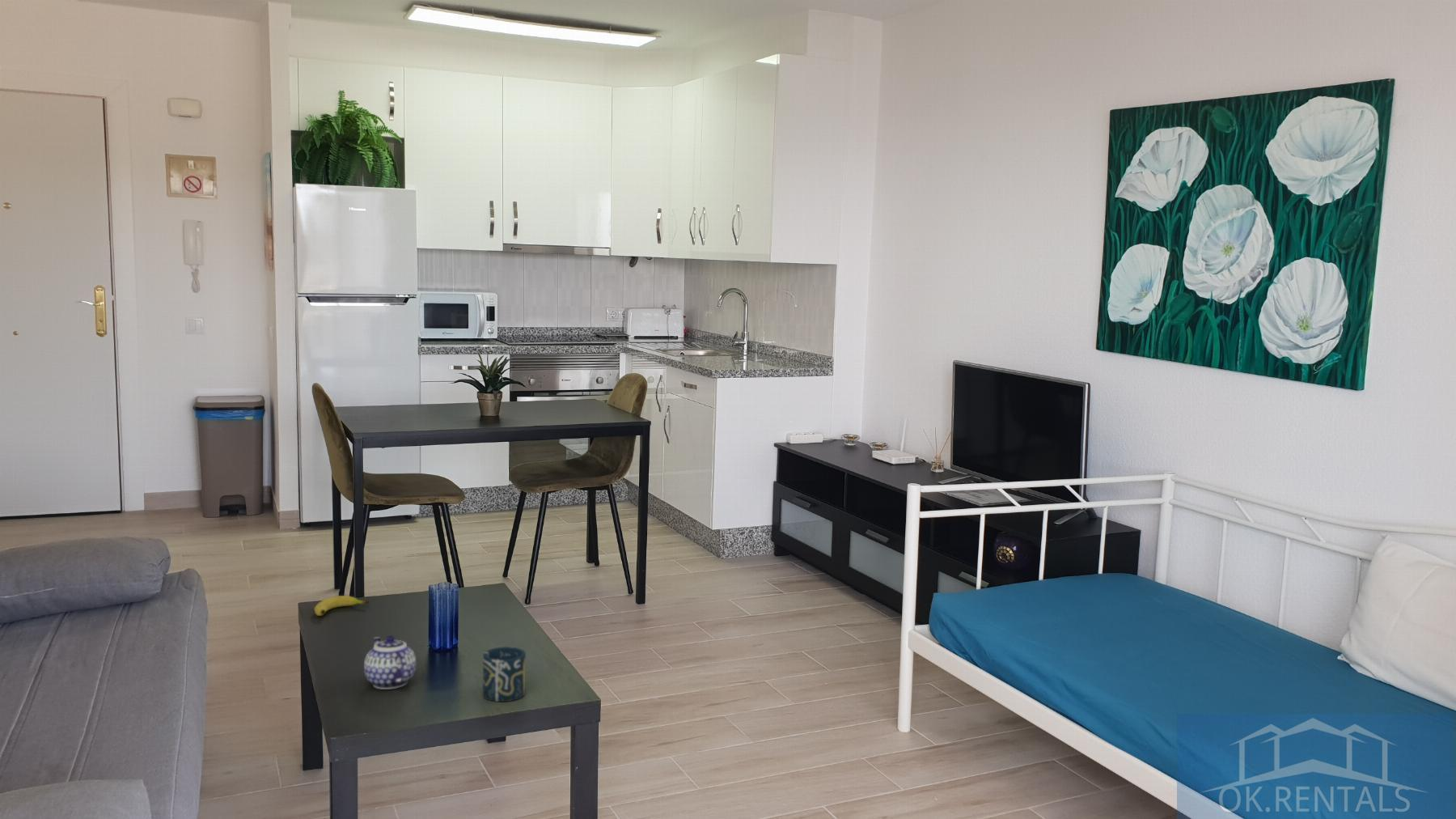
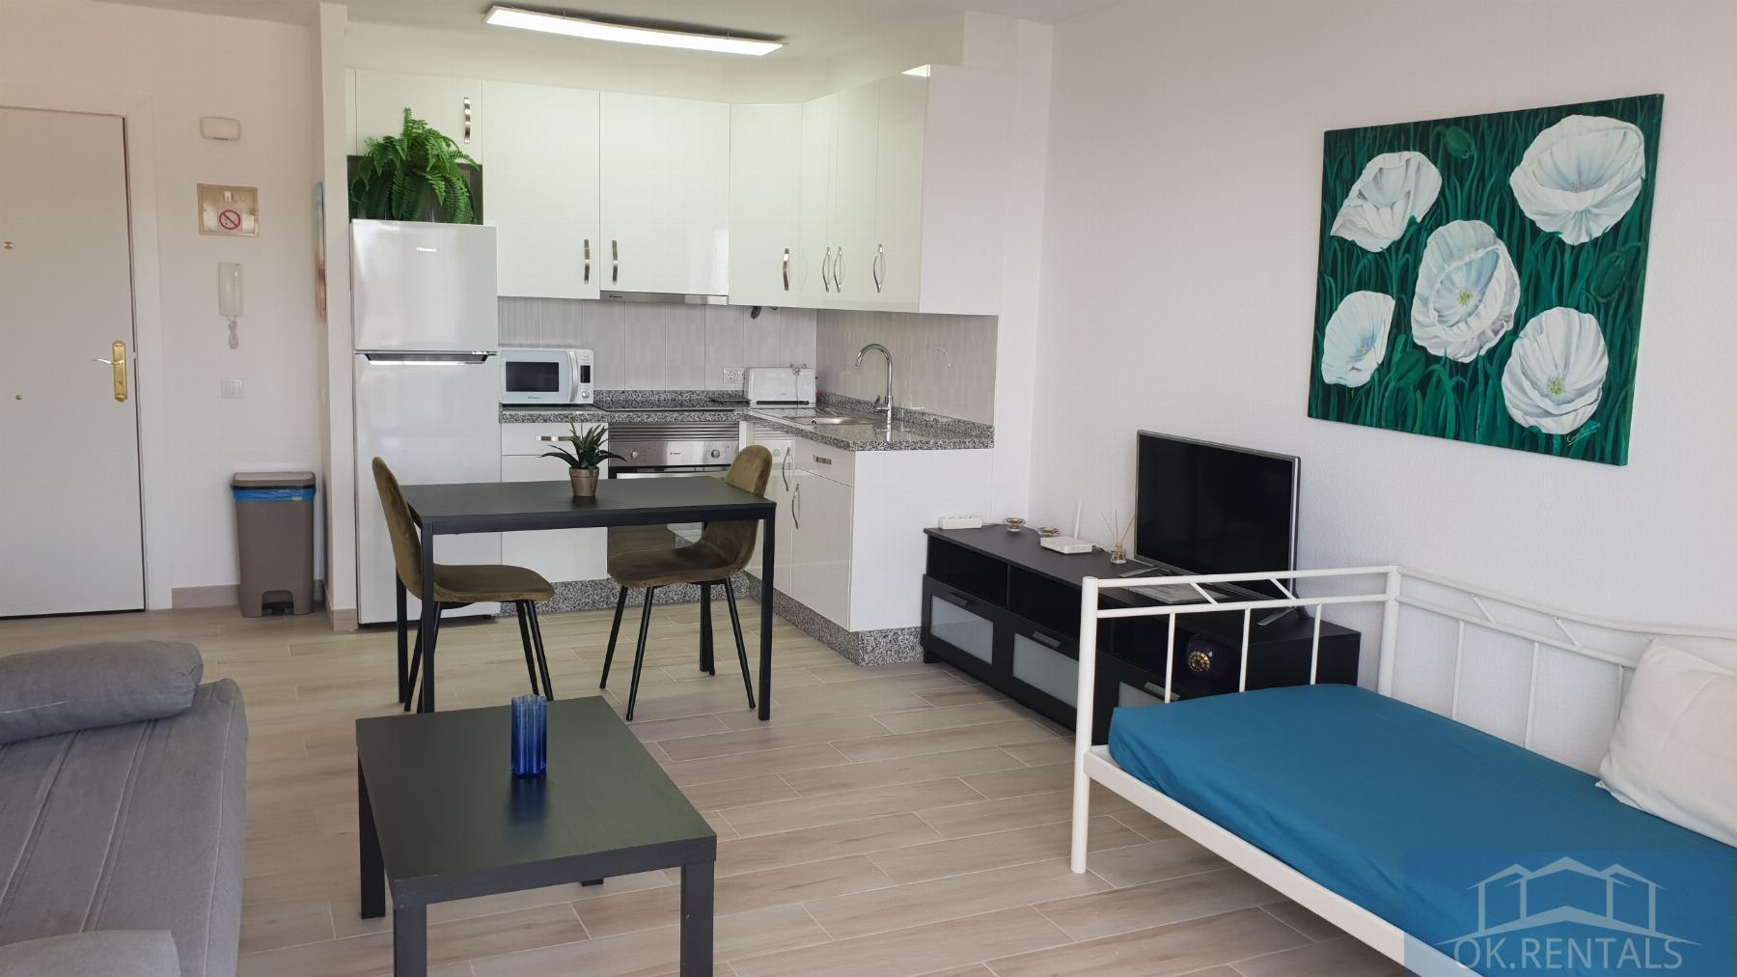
- fruit (341, 605)
- cup (501, 672)
- teapot (390, 660)
